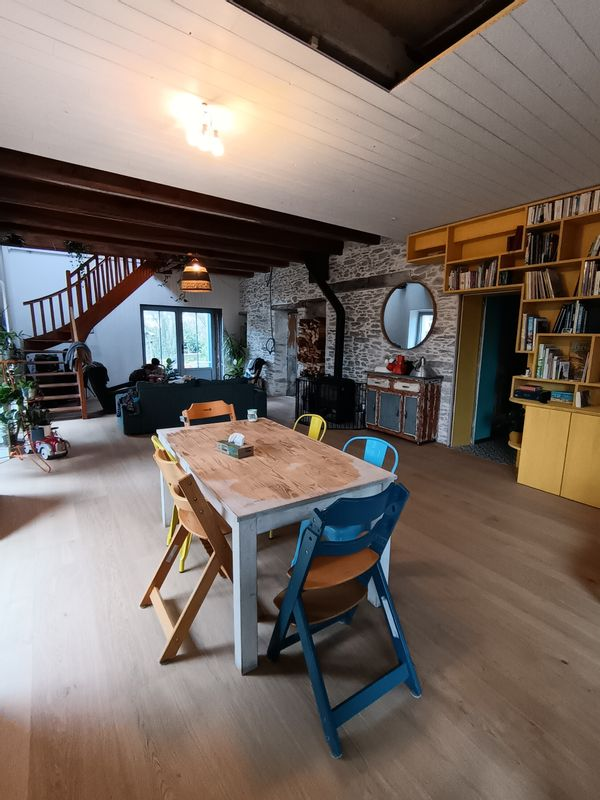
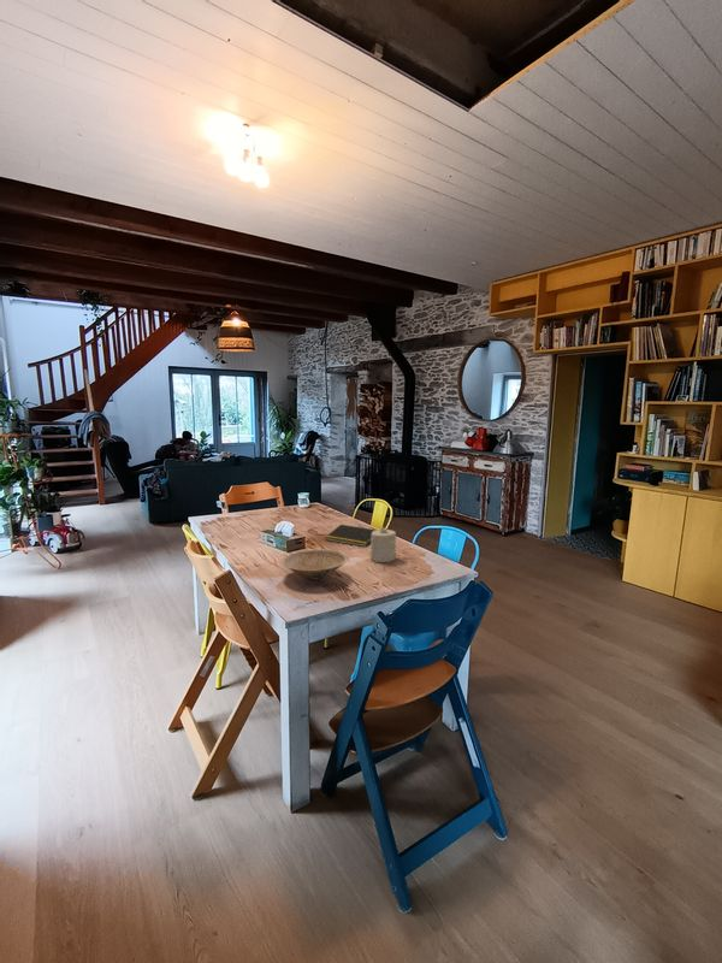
+ candle (383, 543)
+ notepad (351, 534)
+ bowl (314, 567)
